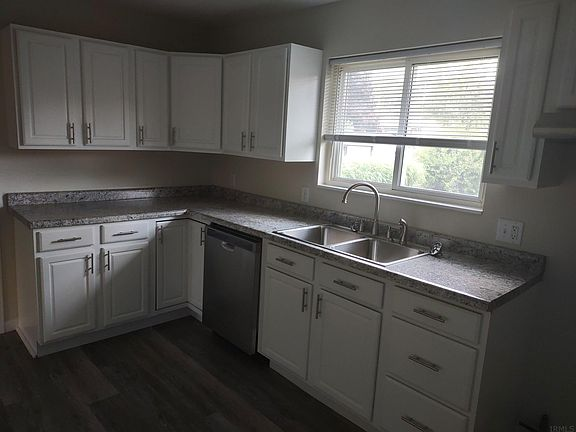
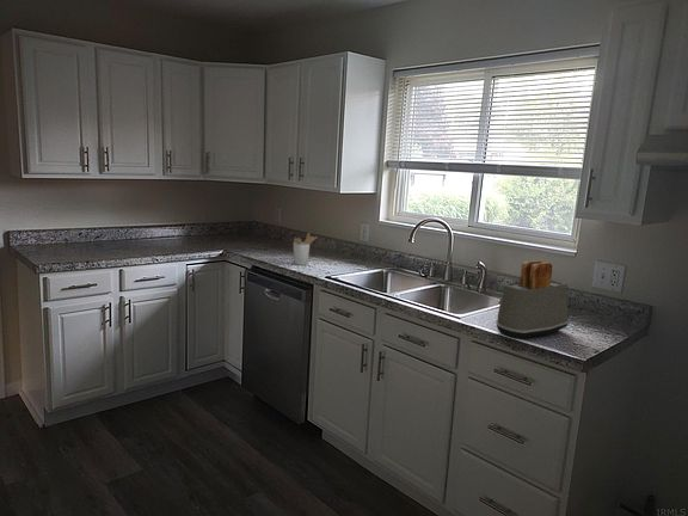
+ toaster (535, 297)
+ utensil holder (305, 248)
